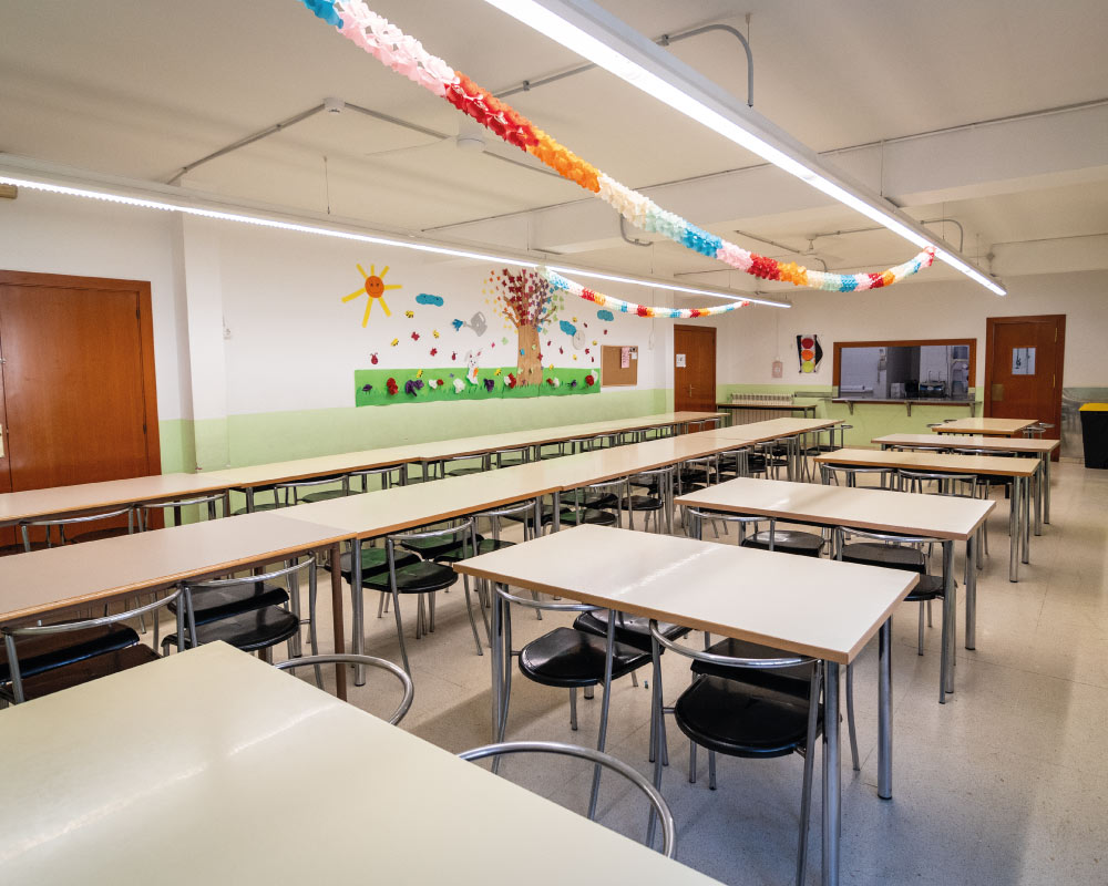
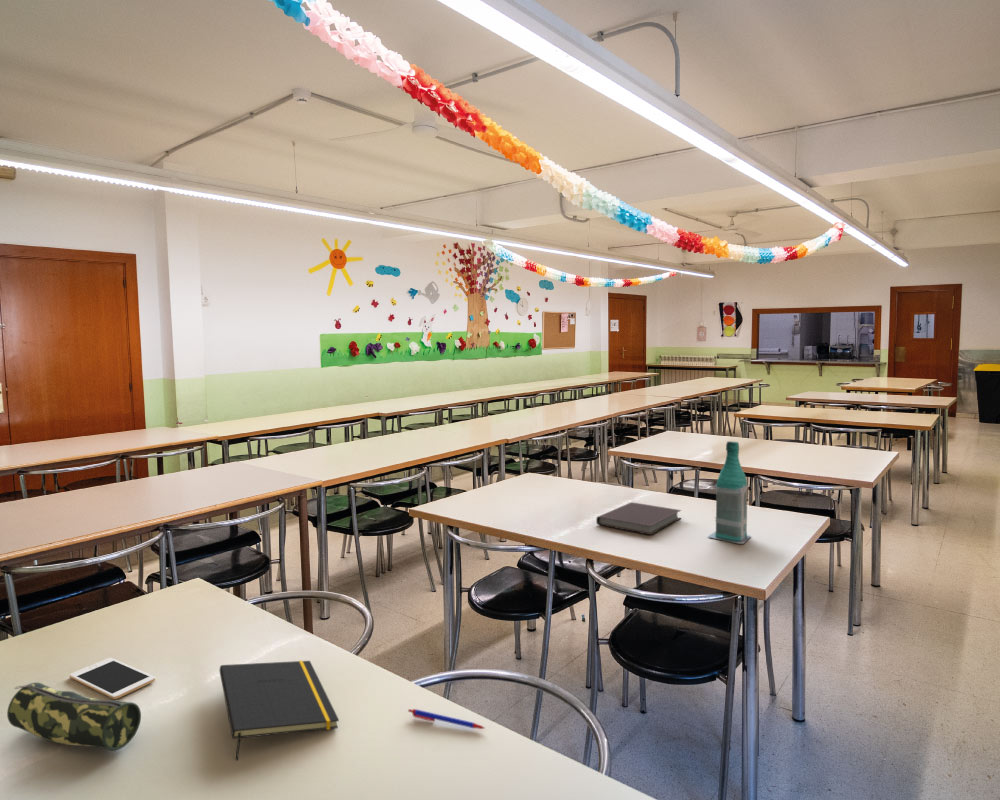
+ pencil case (71, 716)
+ pen (446, 718)
+ cell phone (112, 677)
+ notepad (276, 694)
+ notebook (639, 517)
+ bottle (730, 489)
